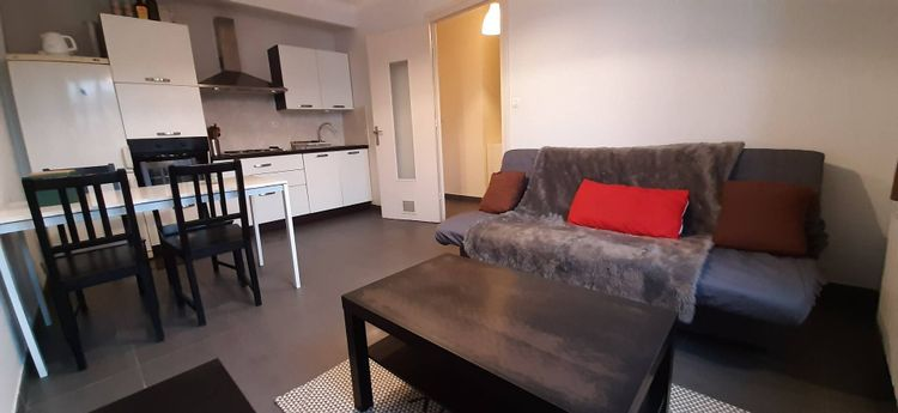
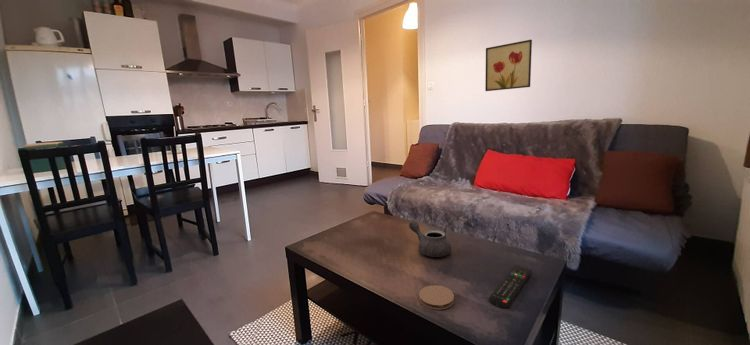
+ wall art (507, 67)
+ coaster (436, 296)
+ teapot (429, 236)
+ remote control (511, 285)
